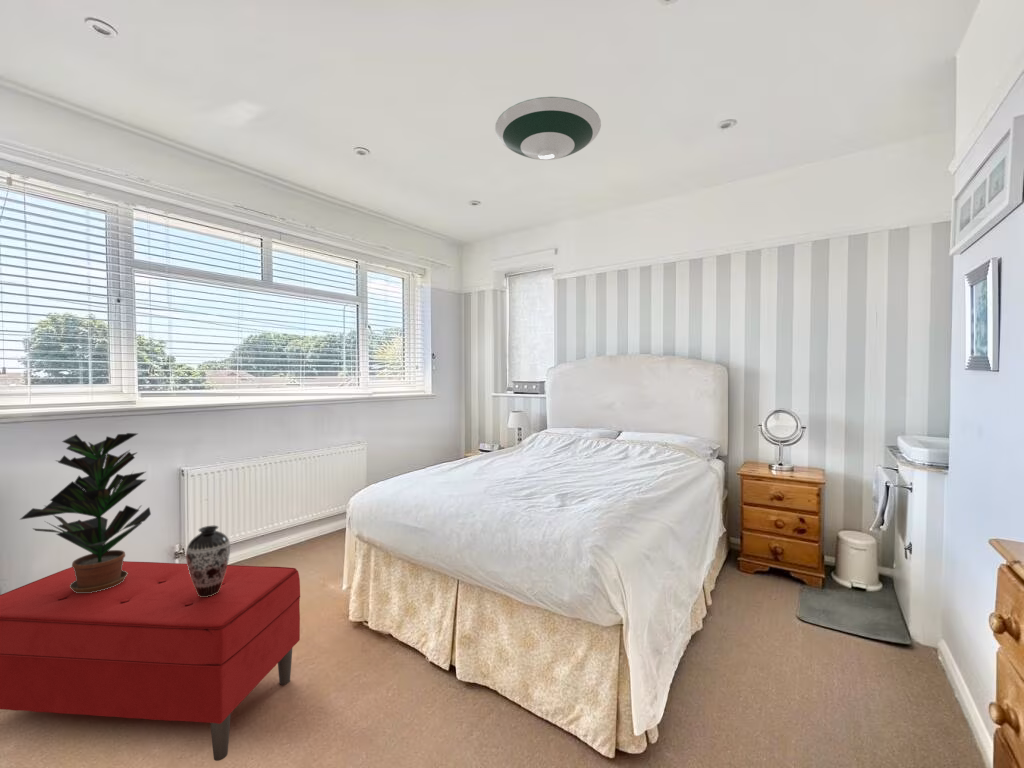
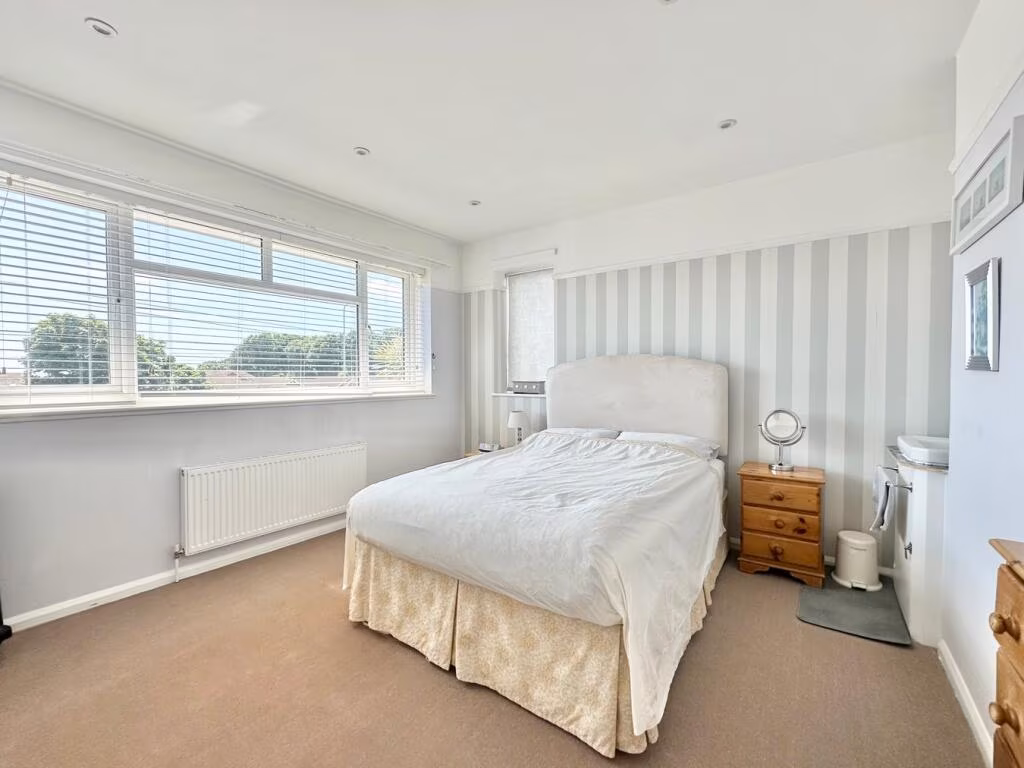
- decorative vase (208, 560)
- bench (145, 647)
- potted plant (87, 511)
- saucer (547, 142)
